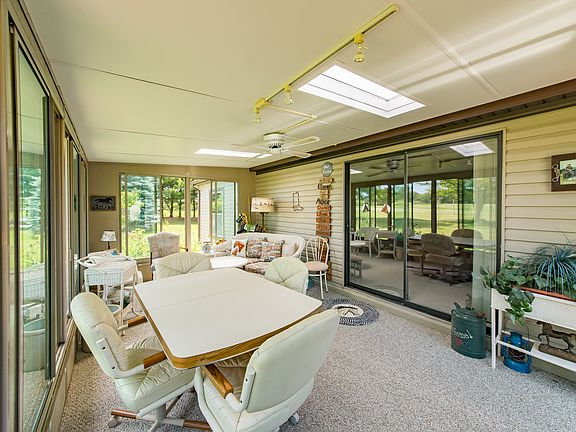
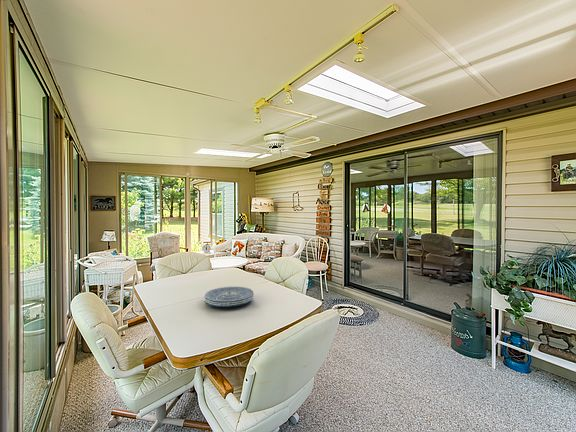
+ placemat (229, 296)
